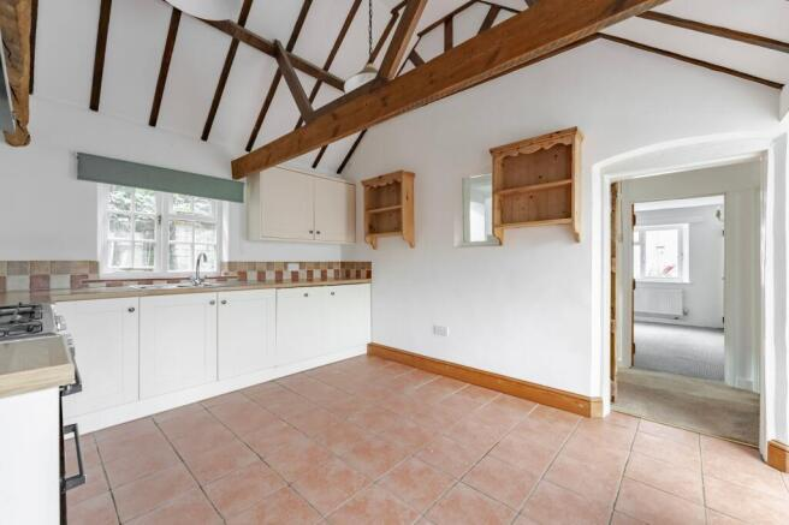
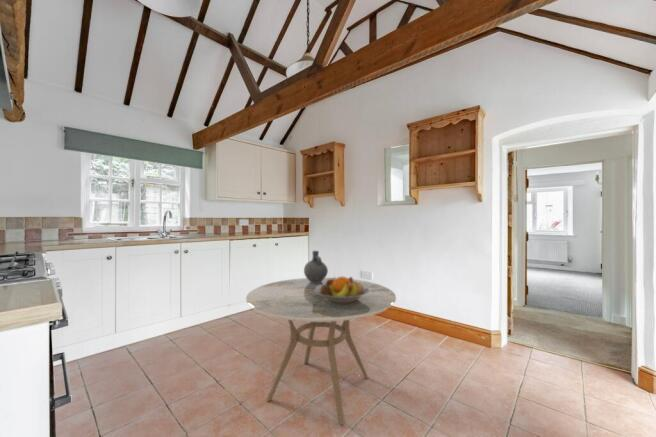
+ dining table (321, 340)
+ ceramic jug (315, 266)
+ fruit bowl (342, 286)
